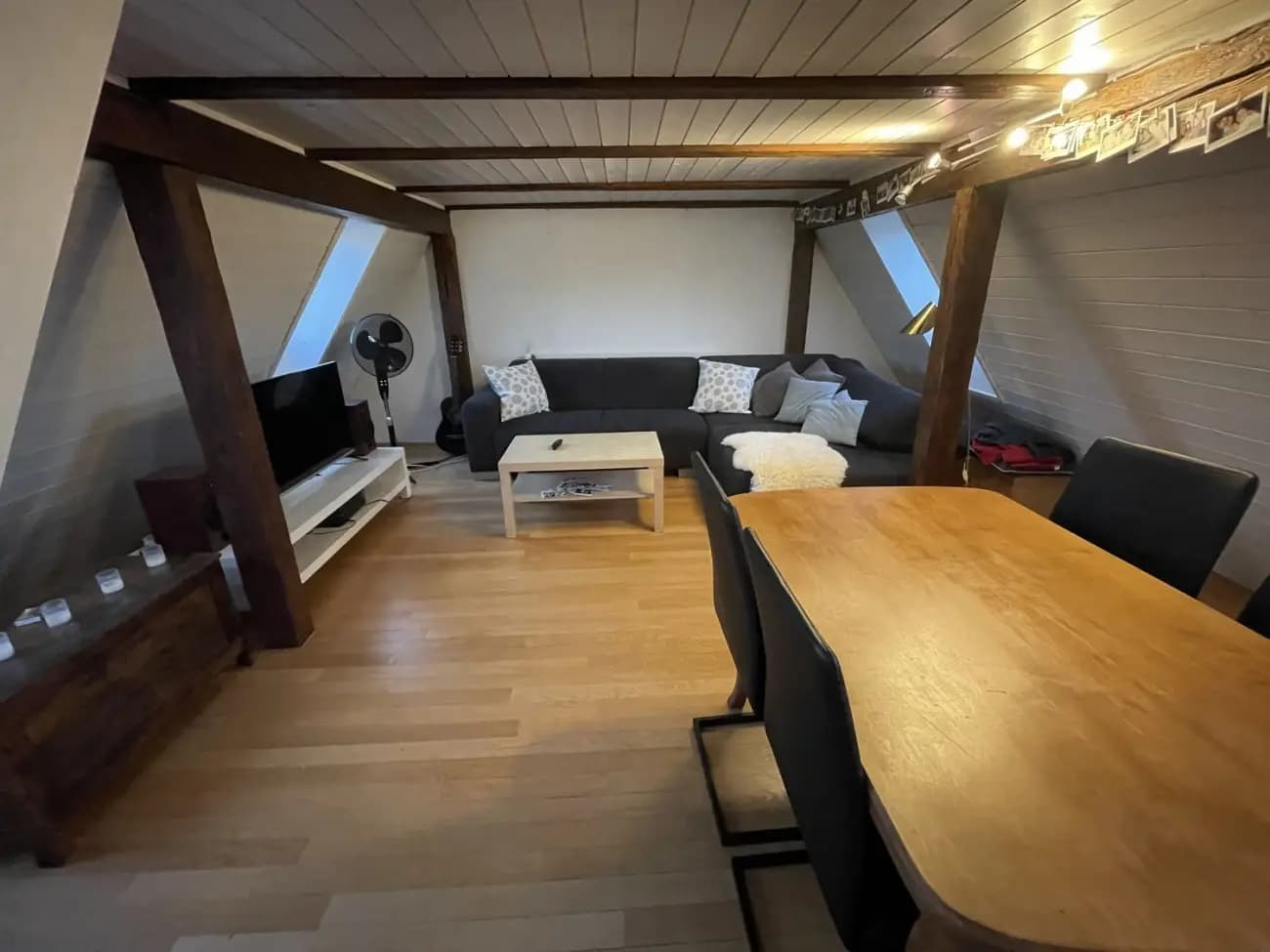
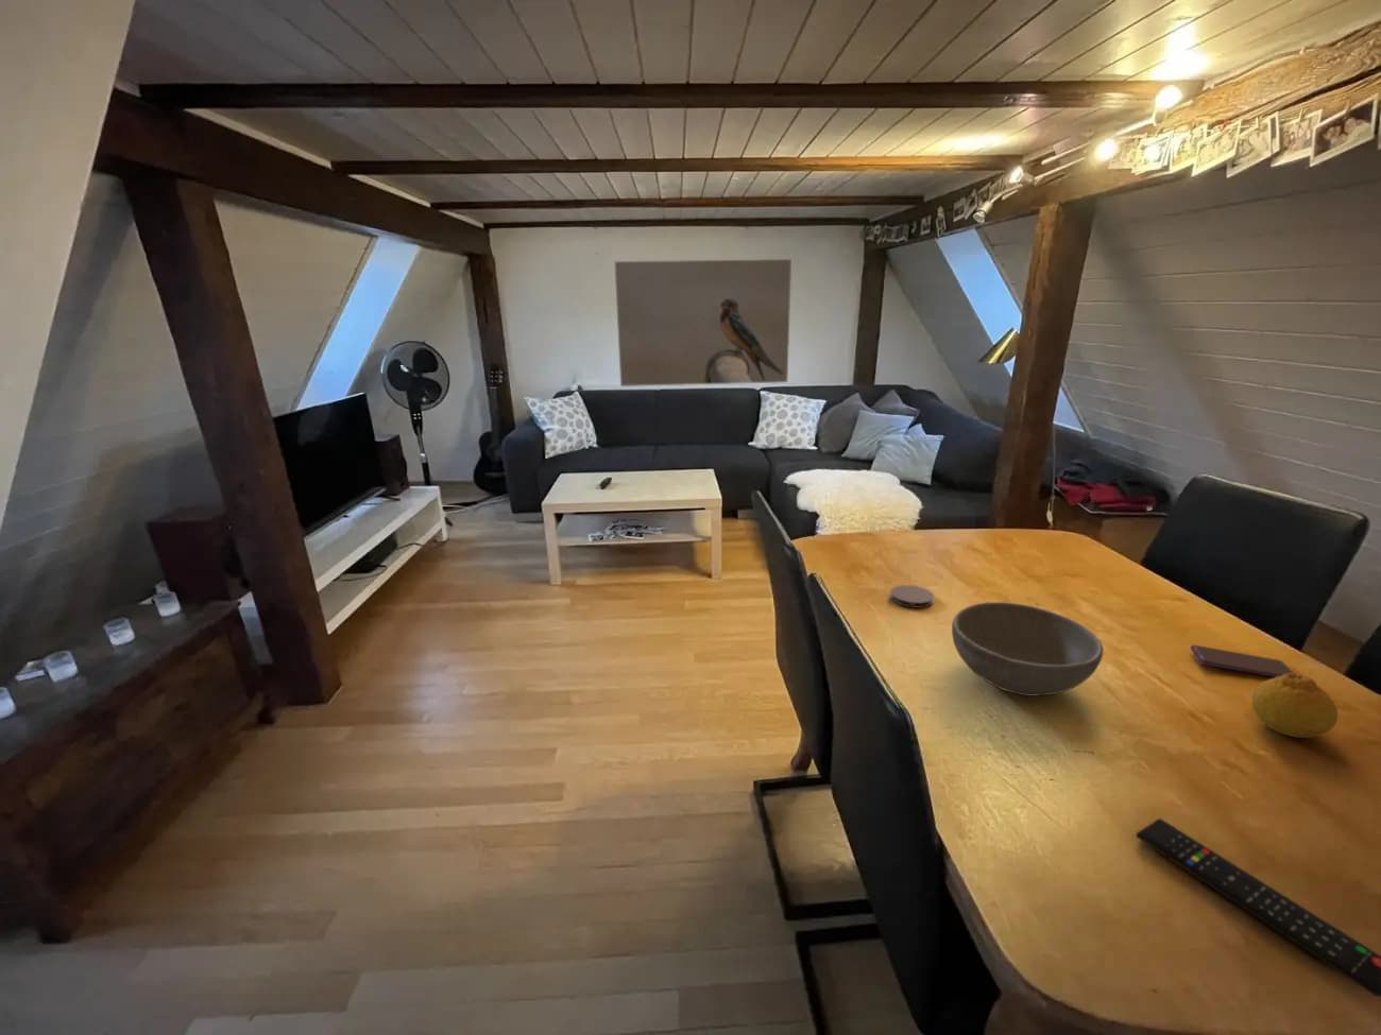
+ bowl (1021, 654)
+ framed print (704, 324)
+ smartphone (1241, 661)
+ remote control (1254, 898)
+ coaster (911, 596)
+ fruit (1293, 703)
